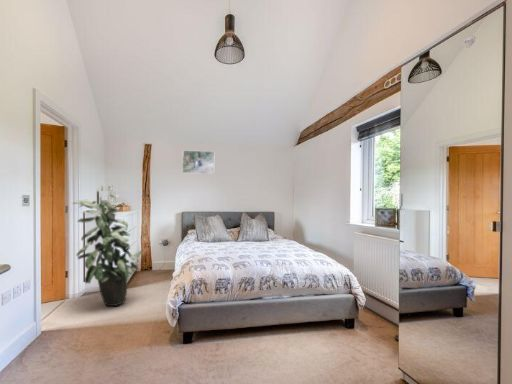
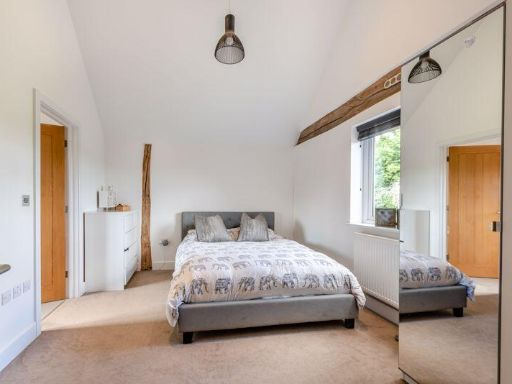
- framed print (198, 162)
- indoor plant (108, 249)
